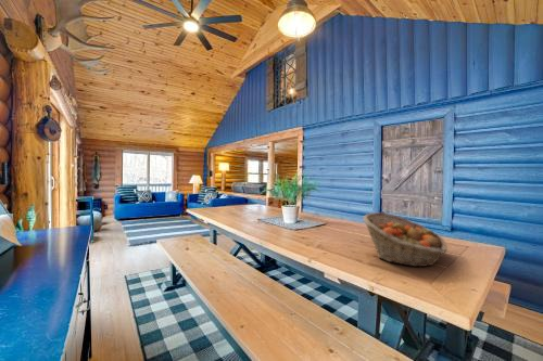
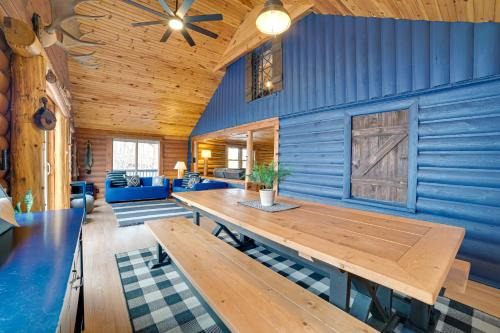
- fruit basket (402, 235)
